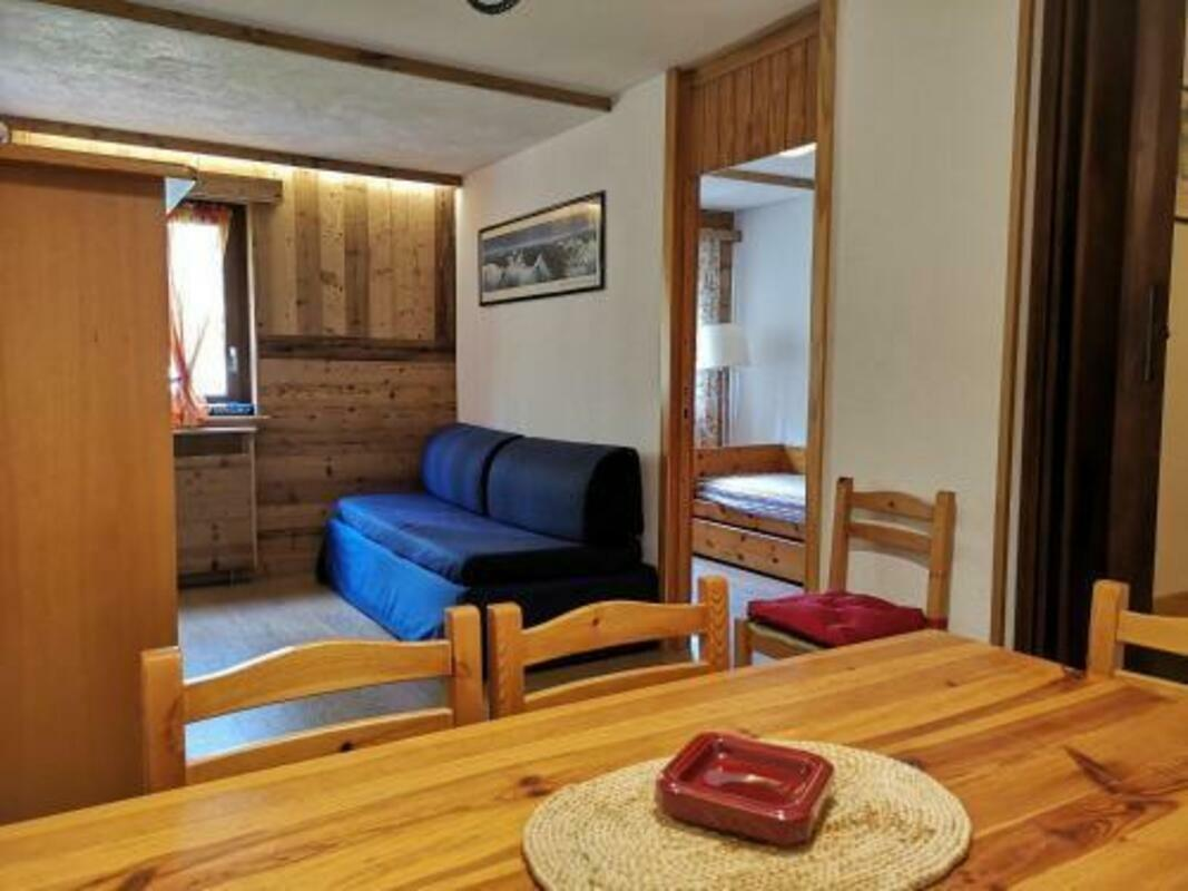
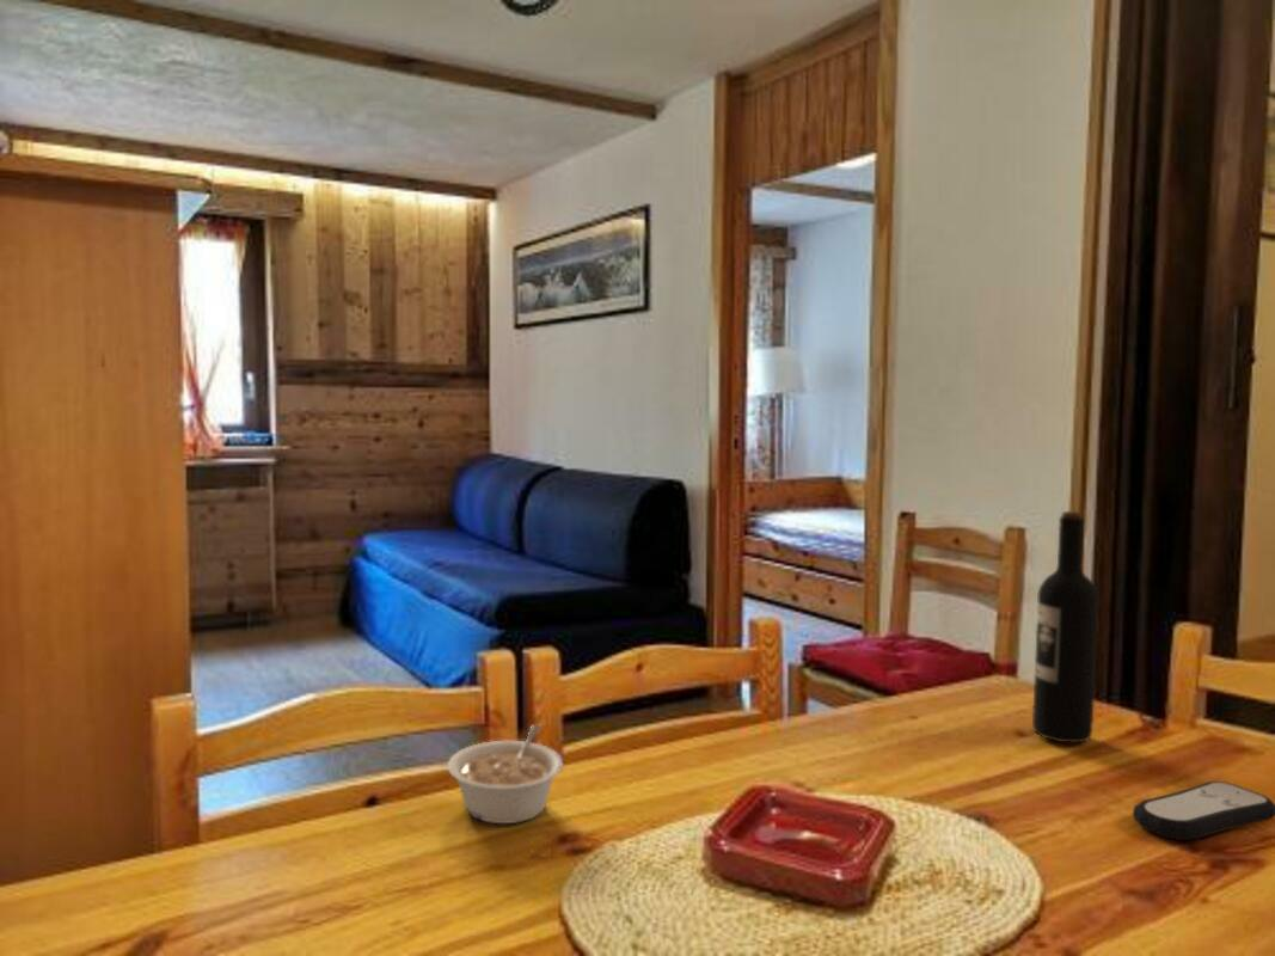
+ remote control (1202, 809)
+ wine bottle (1066, 625)
+ legume (504, 777)
